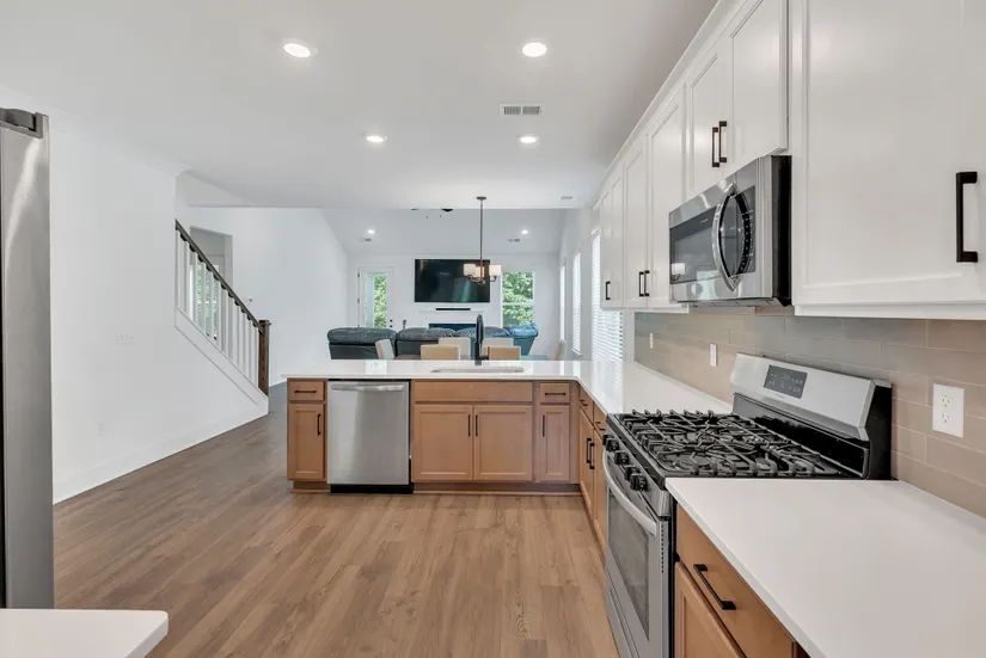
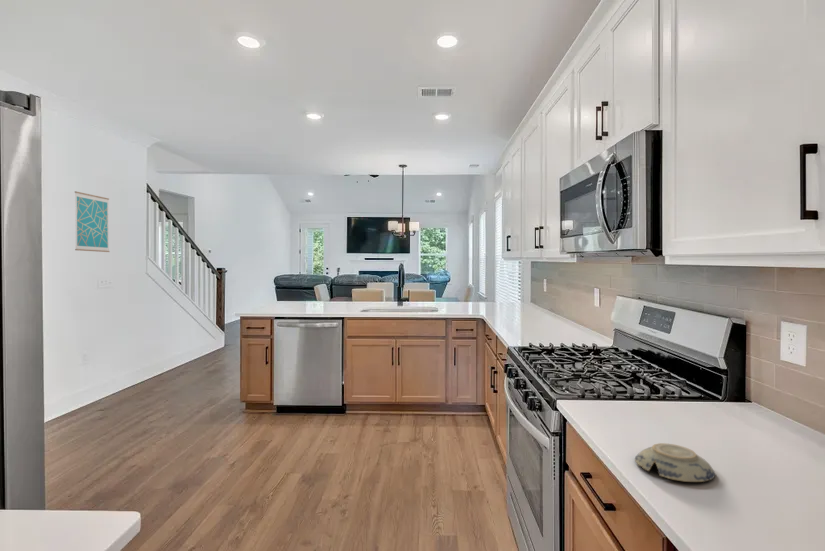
+ decorative bowl (673, 458)
+ wall art (92, 223)
